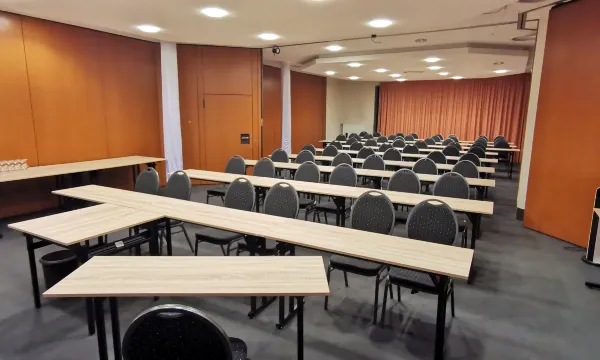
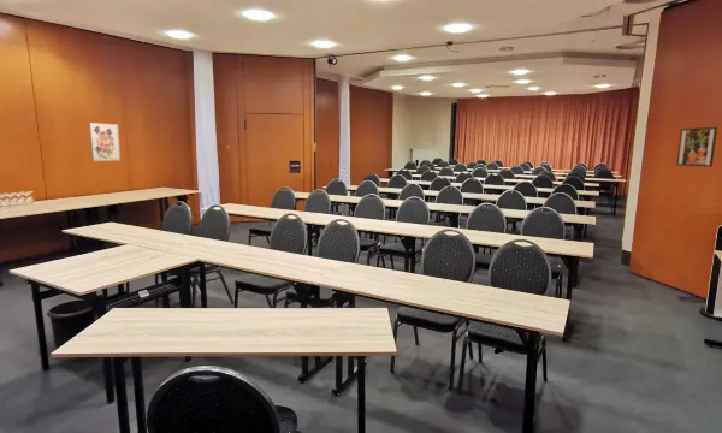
+ wall art (105, 142)
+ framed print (696, 147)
